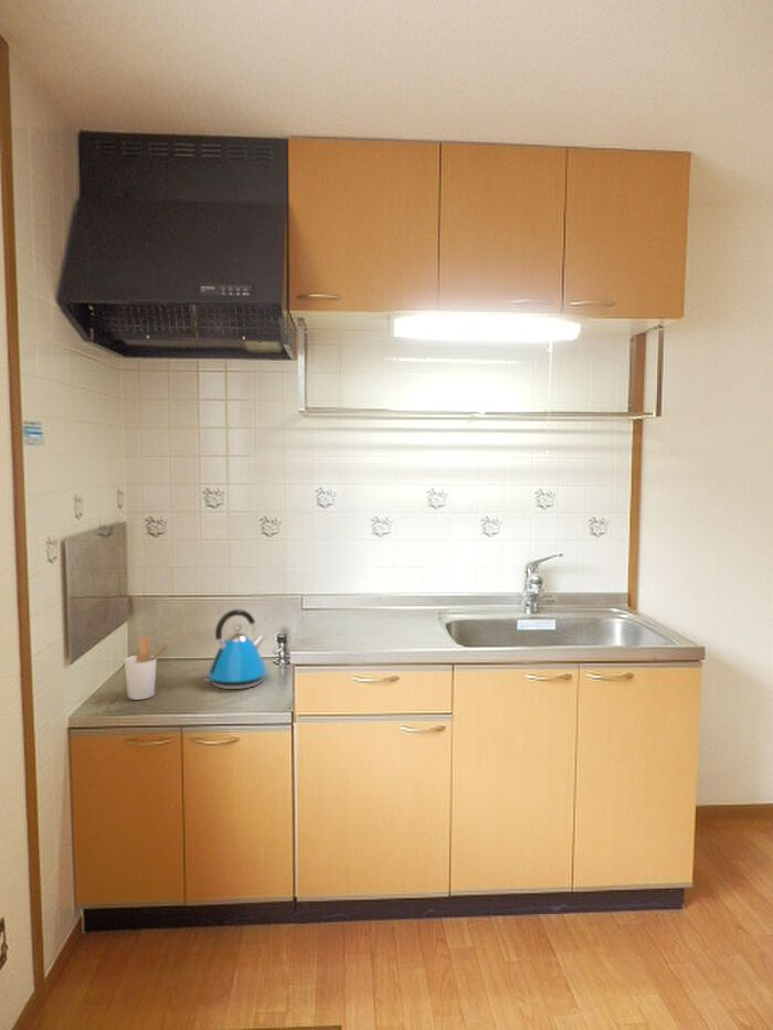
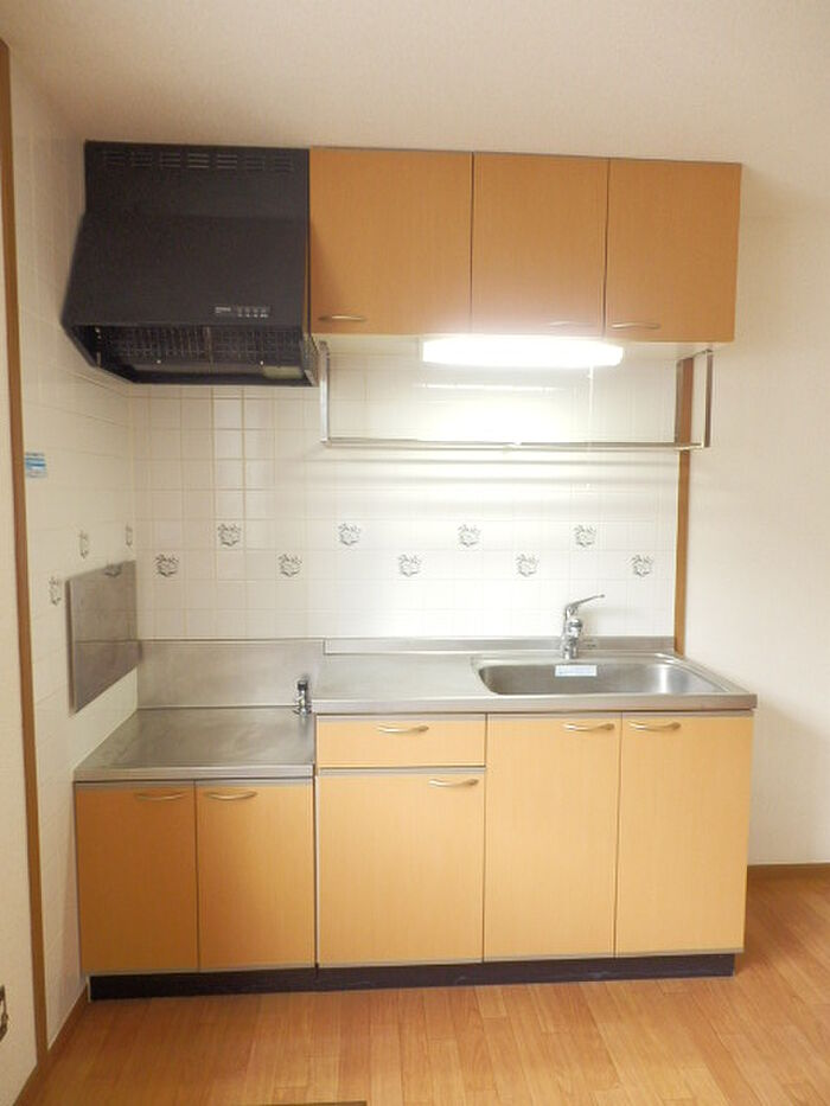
- kettle (235, 645)
- utensil holder (149, 667)
